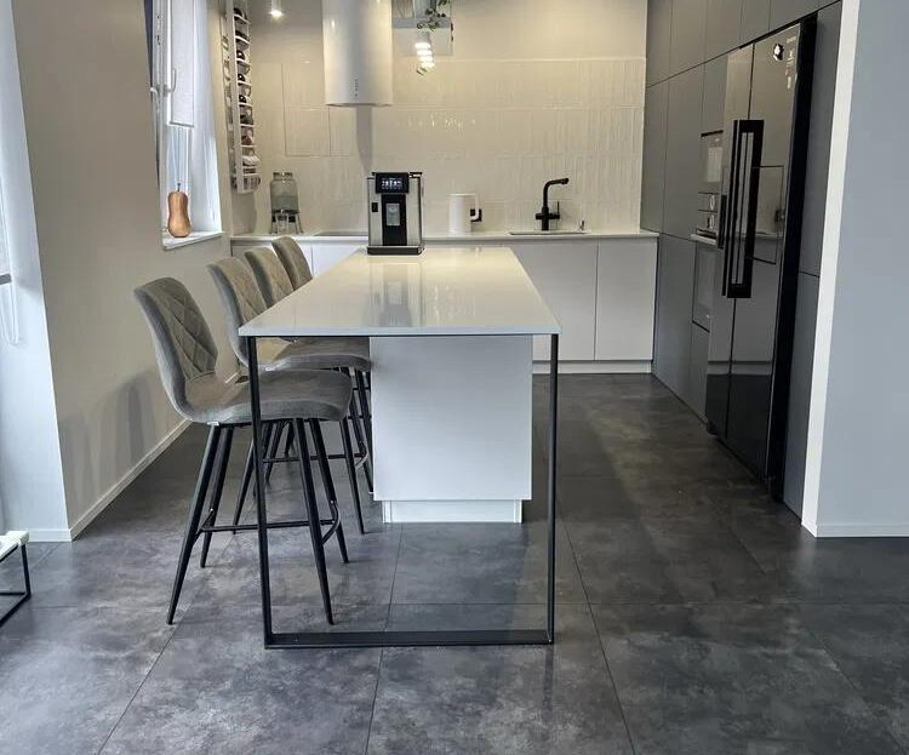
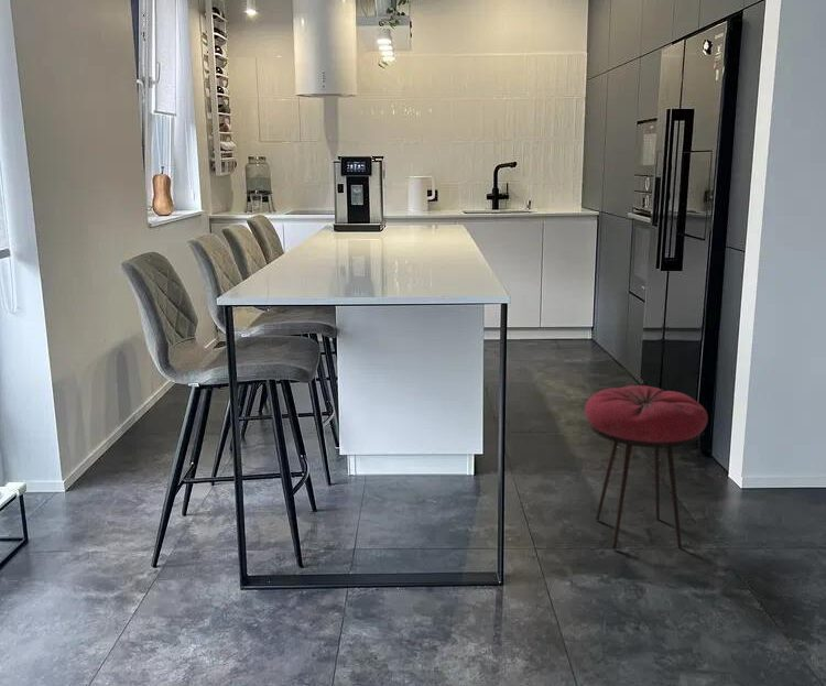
+ stool (629, 462)
